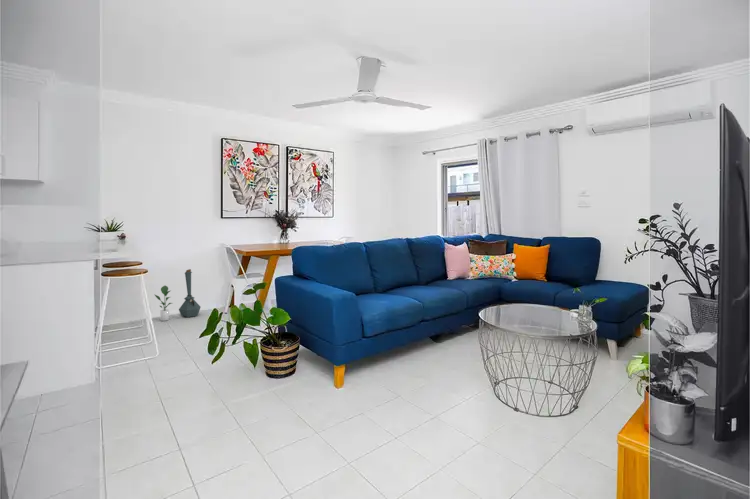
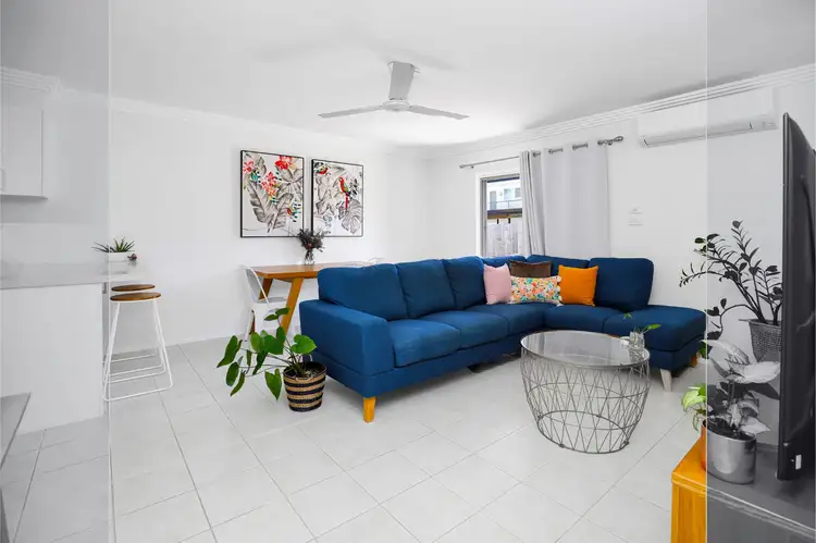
- lantern (189, 292)
- potted plant (163, 303)
